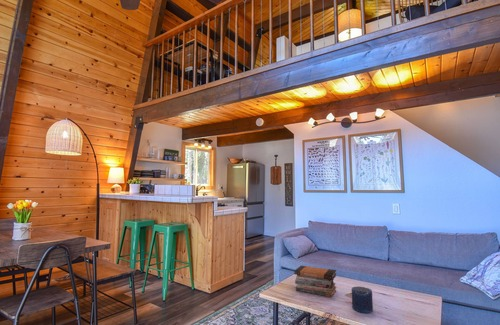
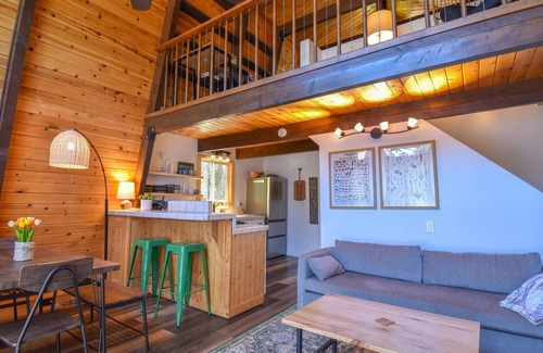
- candle (362, 299)
- book stack (315, 280)
